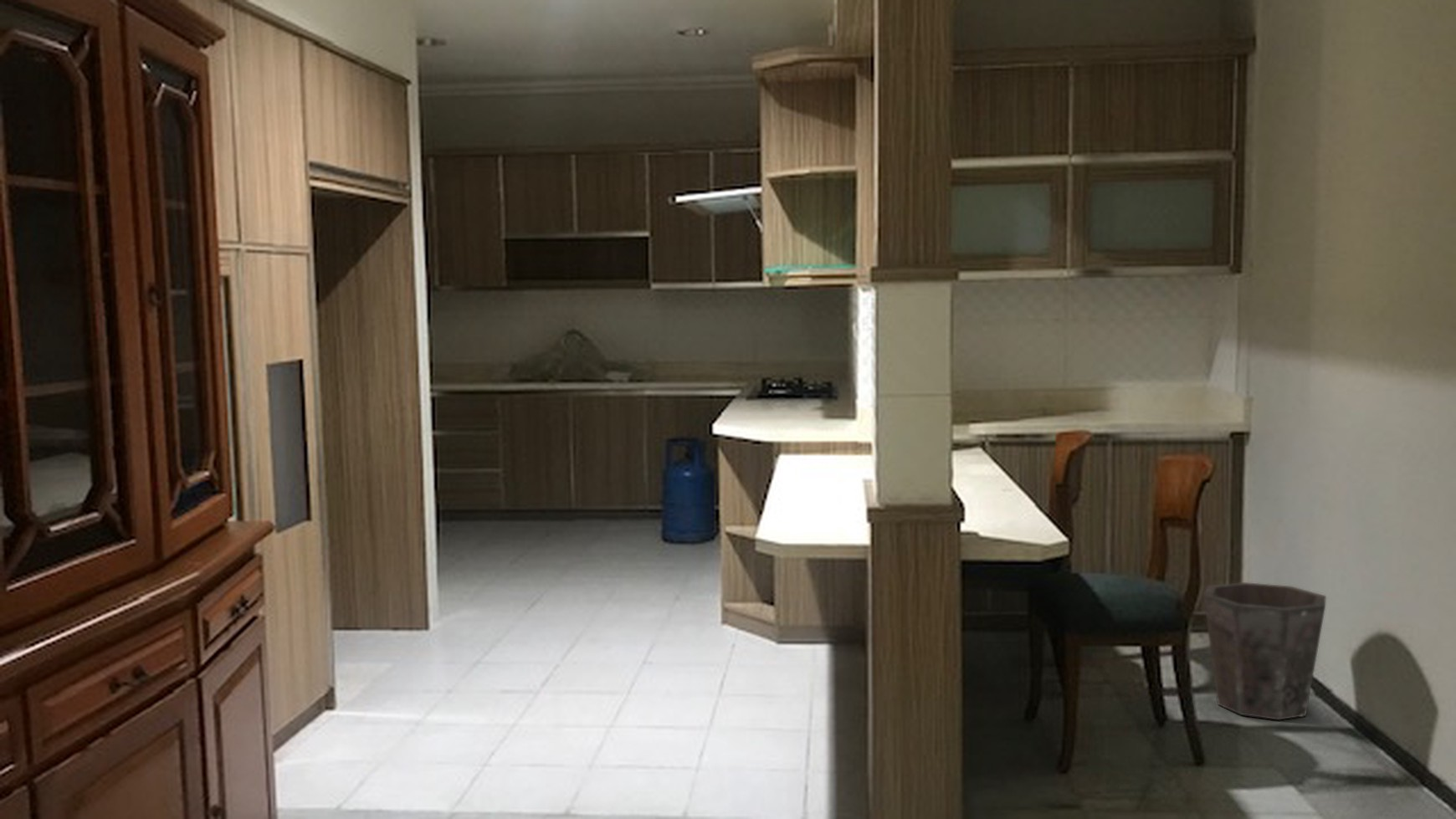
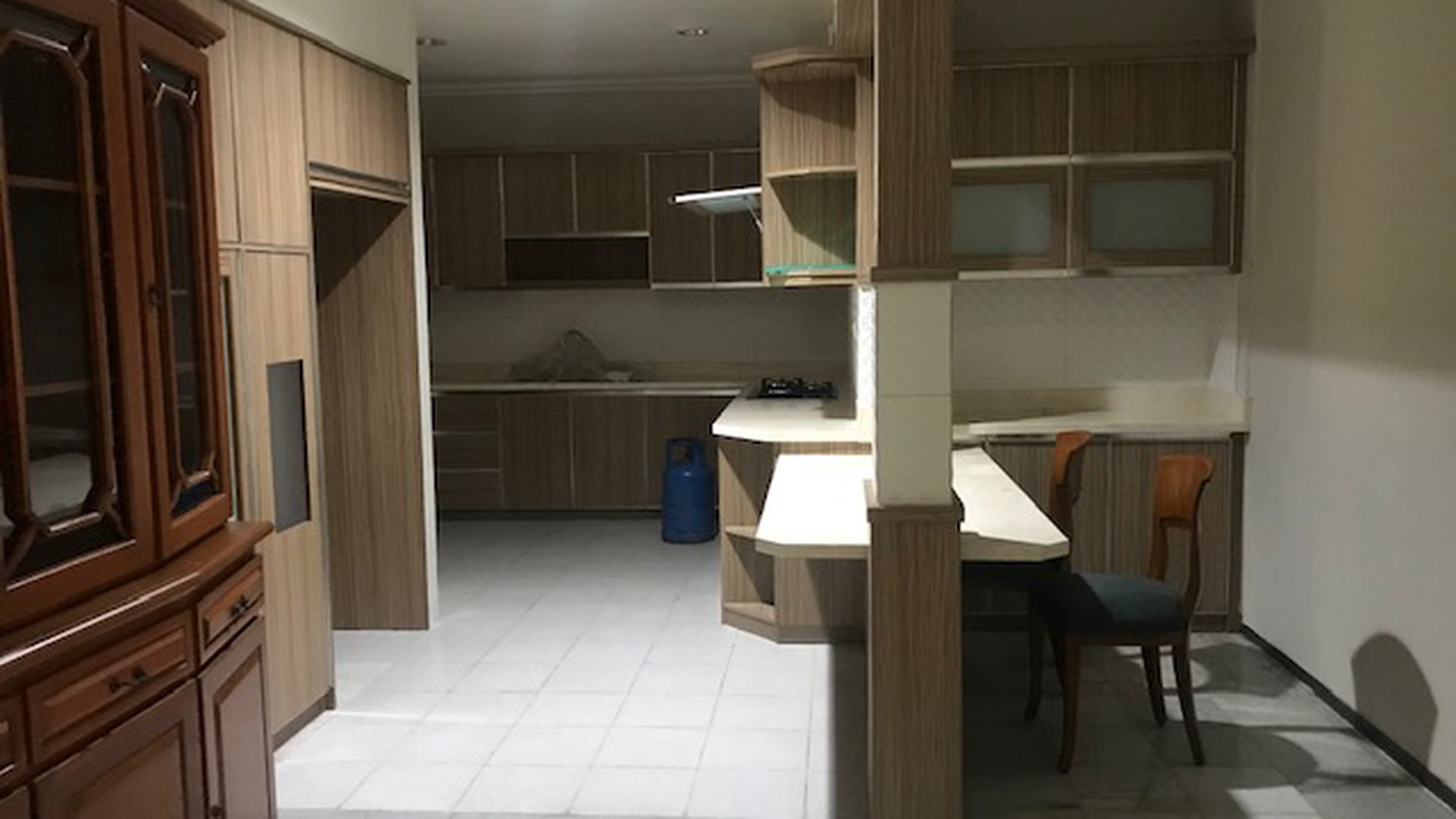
- waste bin (1263, 650)
